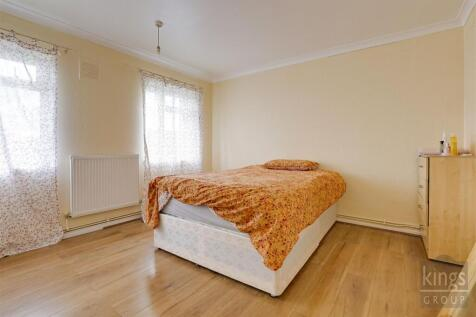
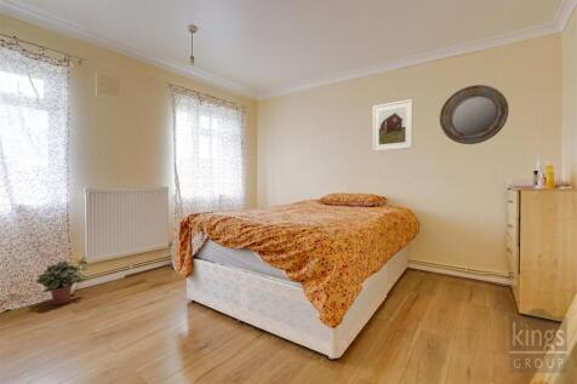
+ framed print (392, 126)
+ home mirror (472, 114)
+ potted plant (62, 281)
